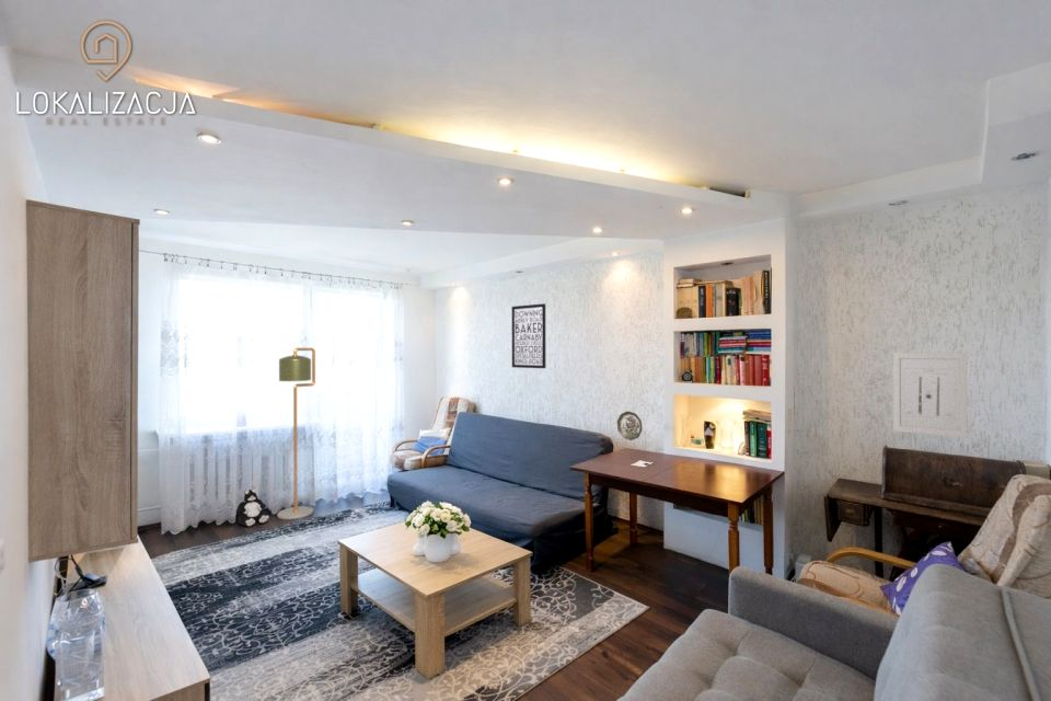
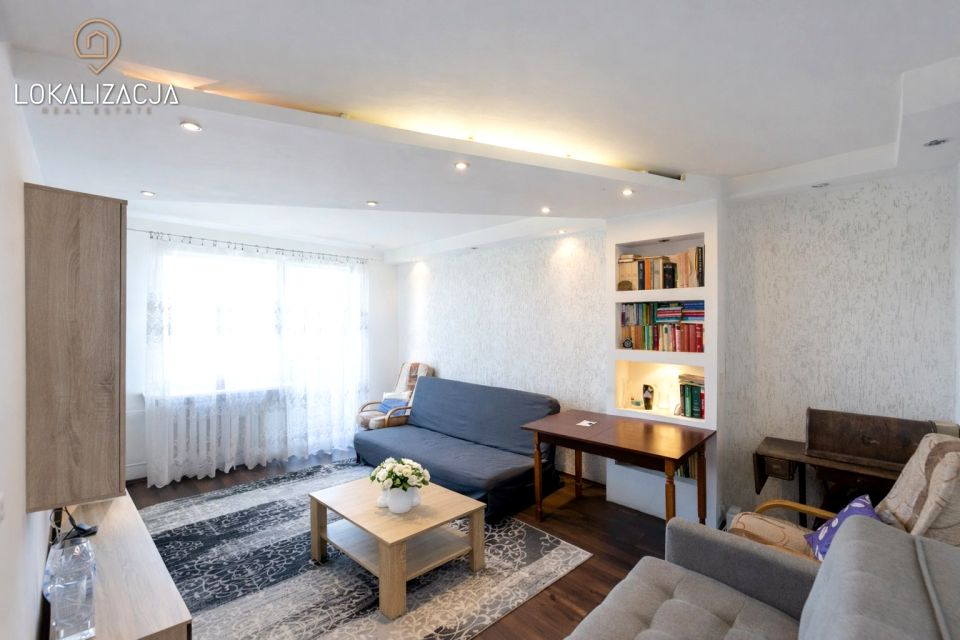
- wall art (928, 393)
- floor lamp (296, 430)
- decorative plate (630, 425)
- wall art (528, 336)
- plush toy (252, 506)
